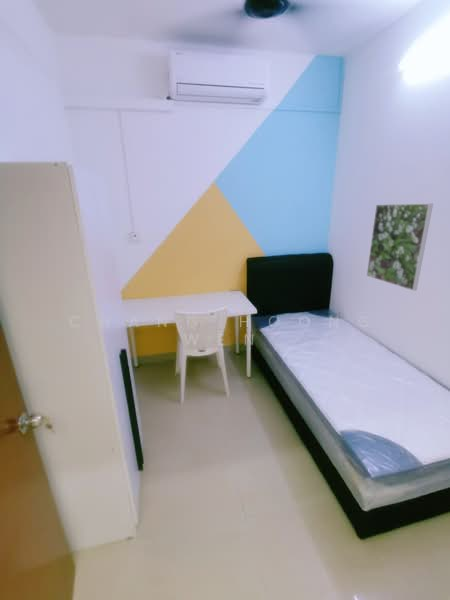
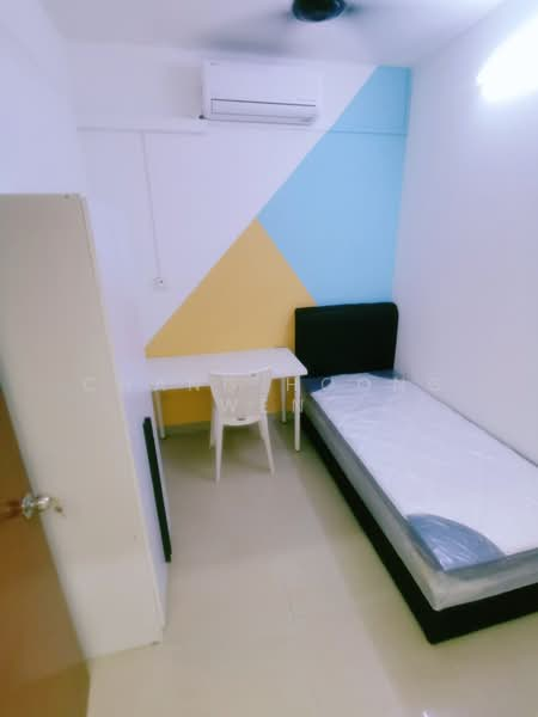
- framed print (395, 244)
